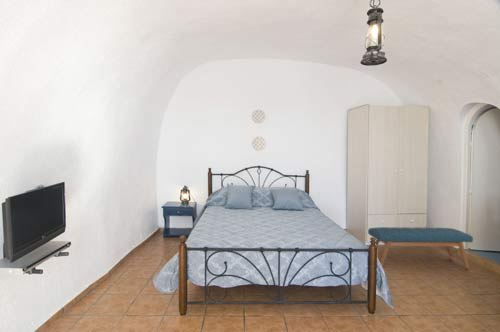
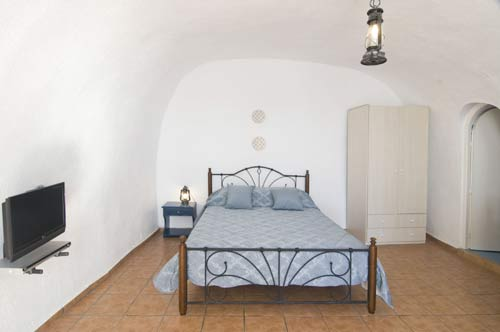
- bench (417, 245)
